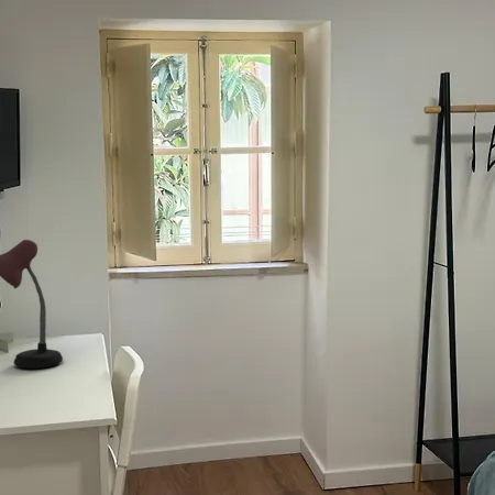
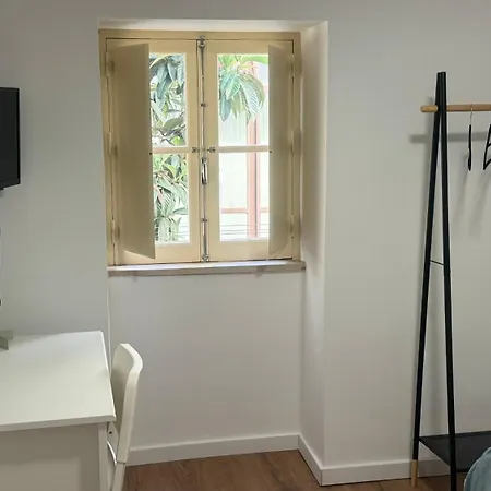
- desk lamp (40, 302)
